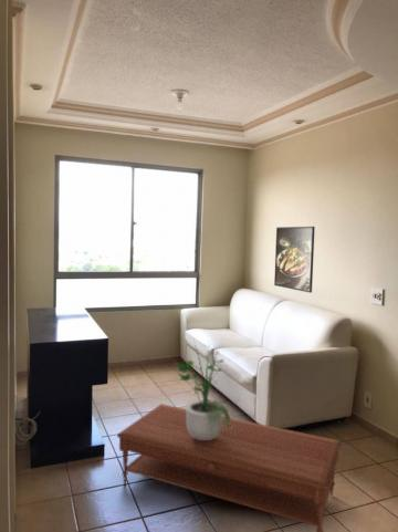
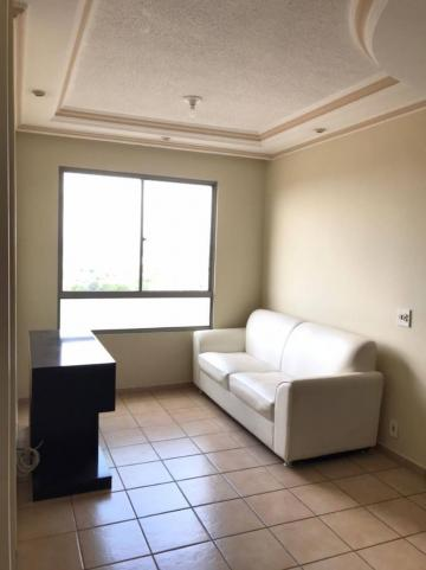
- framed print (293, 258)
- coffee table (228, 463)
- potted plant (206, 382)
